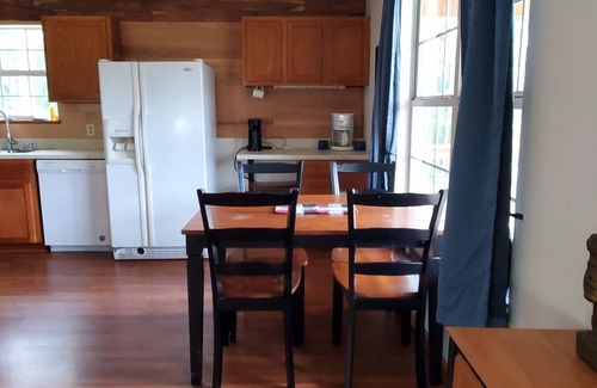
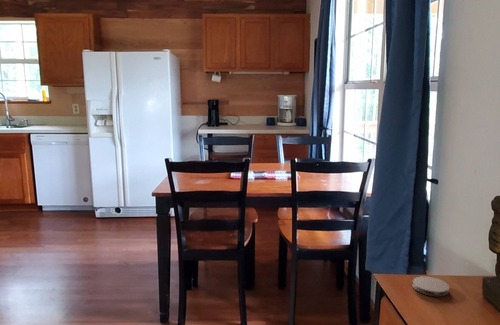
+ coaster (430, 285)
